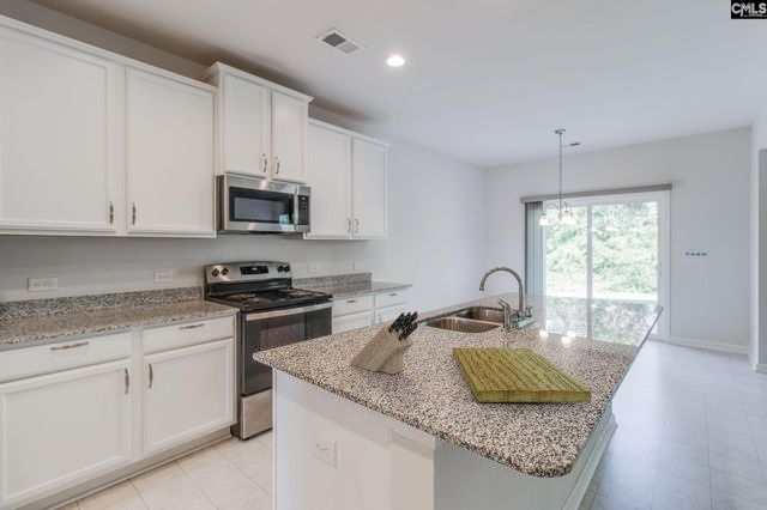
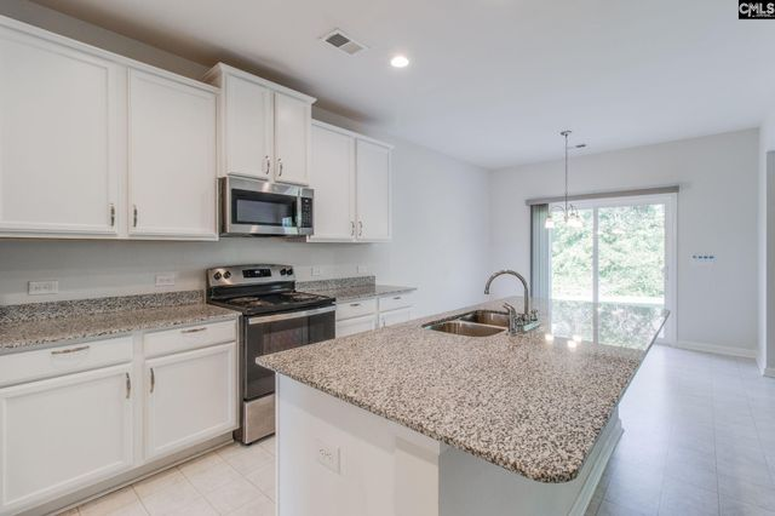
- knife block (385, 338)
- cutting board (508, 368)
